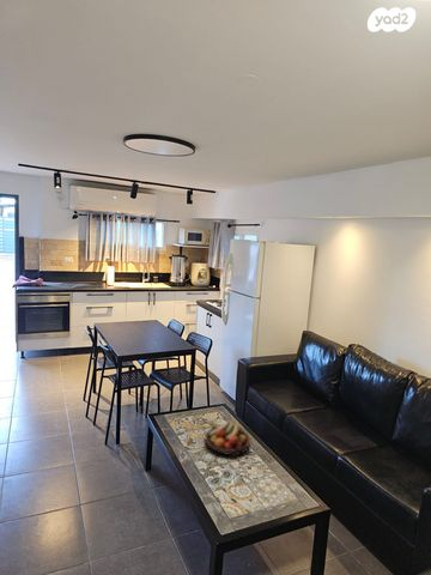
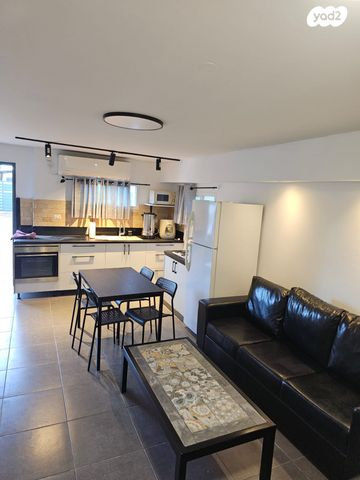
- fruit bowl (227, 435)
